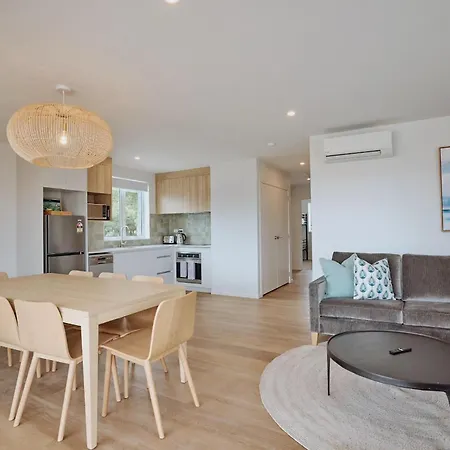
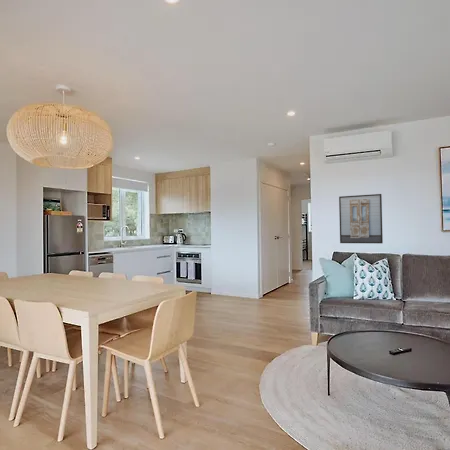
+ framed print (360, 219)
